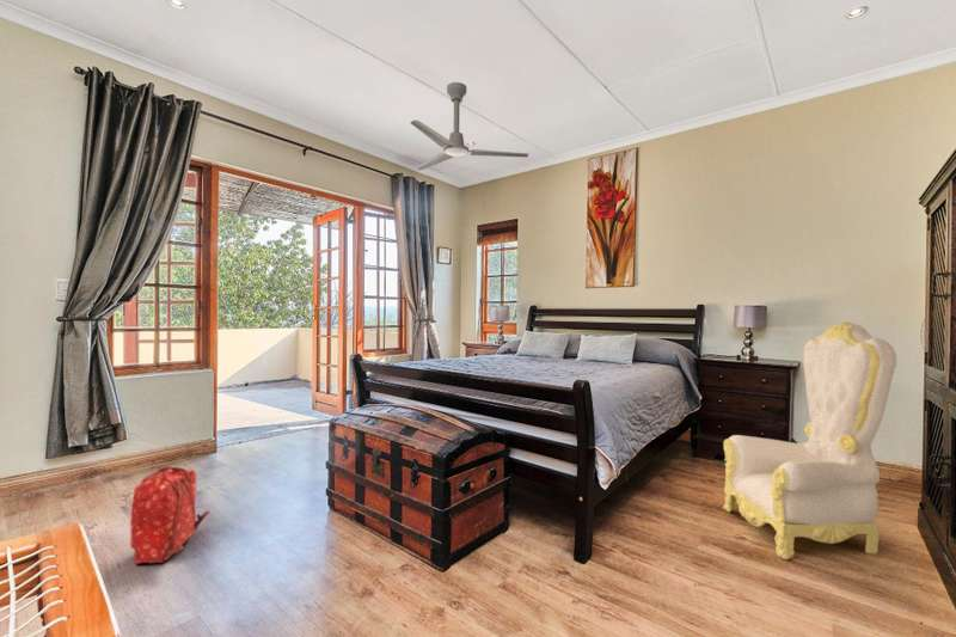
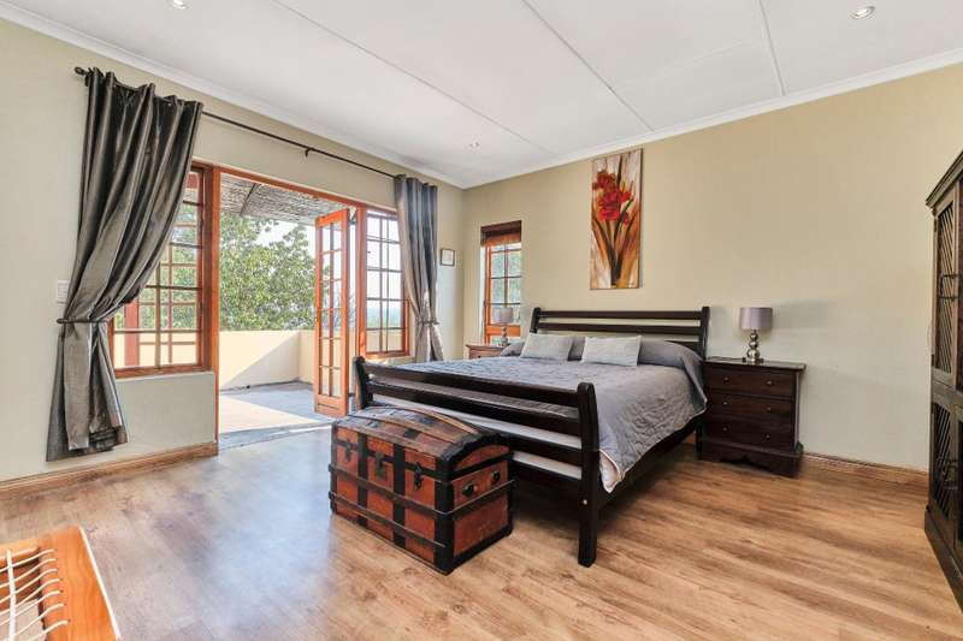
- armchair (804, 428)
- ceiling fan (458, 118)
- backpack (172, 507)
